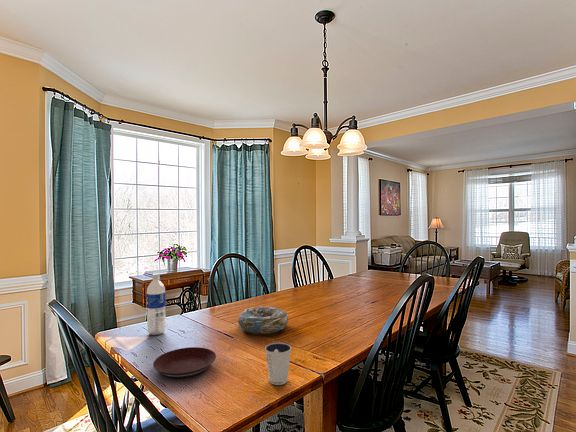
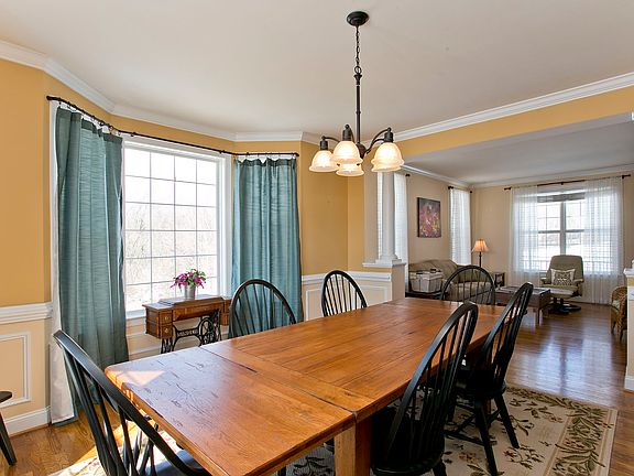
- plate (185, 363)
- water bottle (156, 303)
- dixie cup (278, 364)
- decorative bowl (263, 319)
